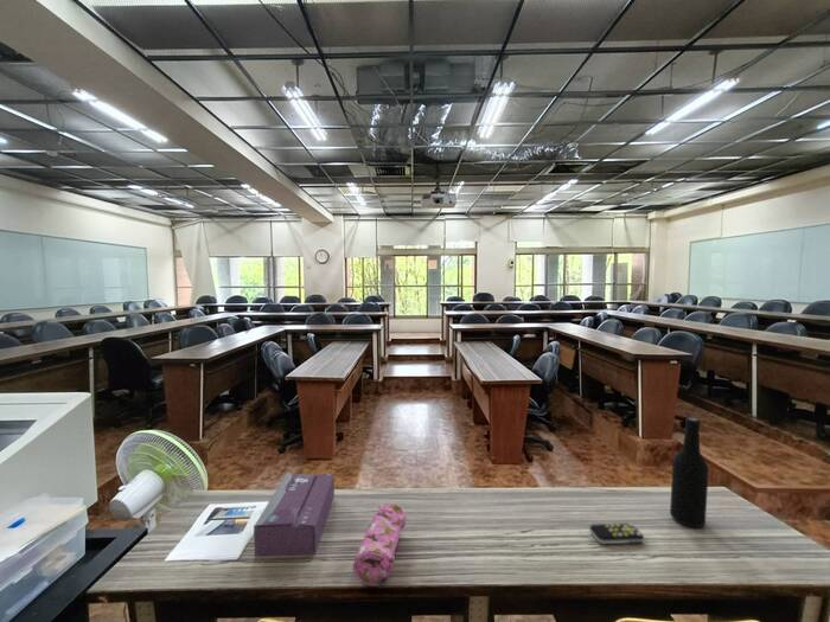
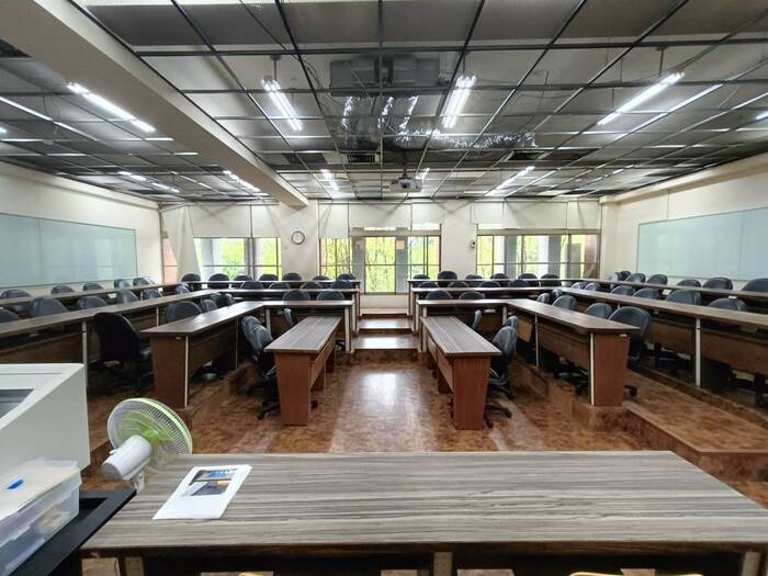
- tissue box (299, 509)
- pencil case (382, 539)
- remote control (615, 532)
- bottle (689, 469)
